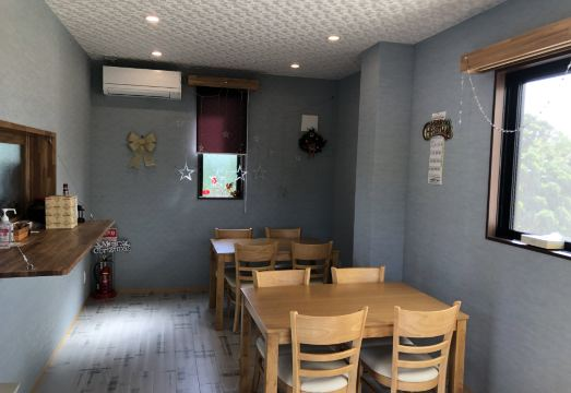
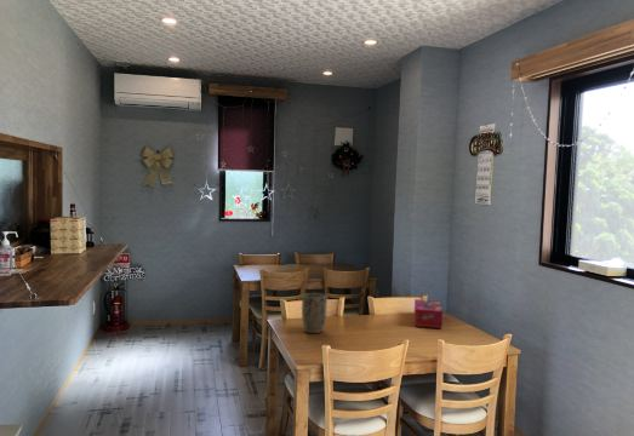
+ tissue box (427, 312)
+ plant pot (313, 312)
